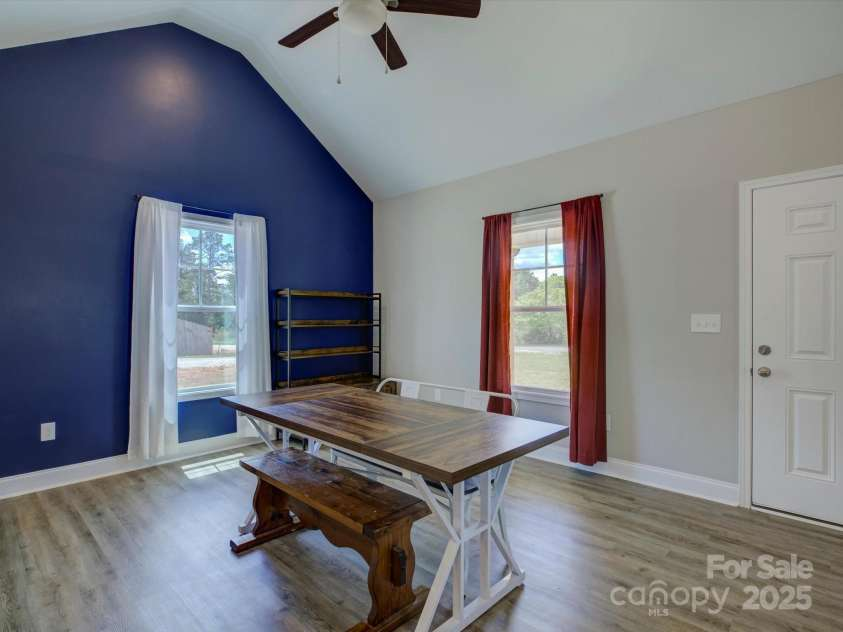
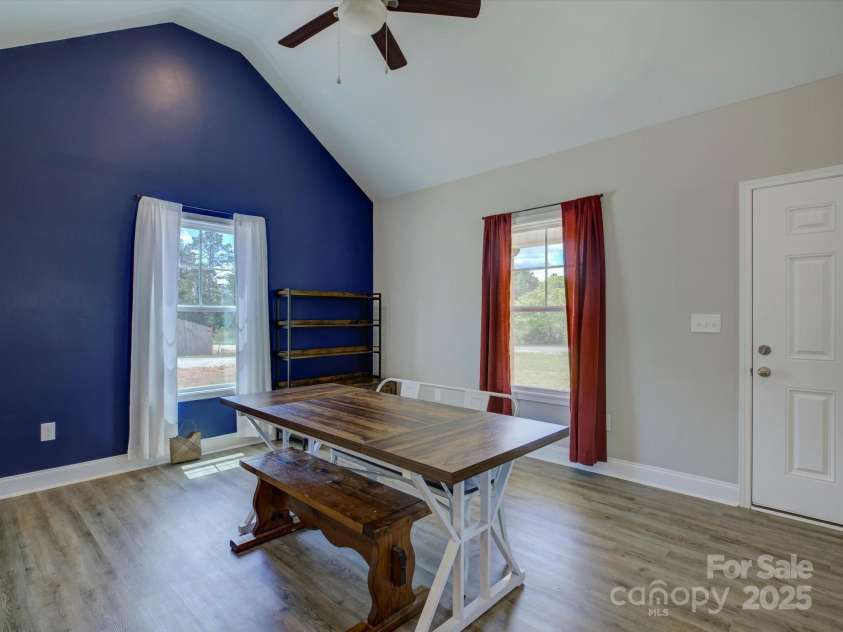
+ woven basket (185, 439)
